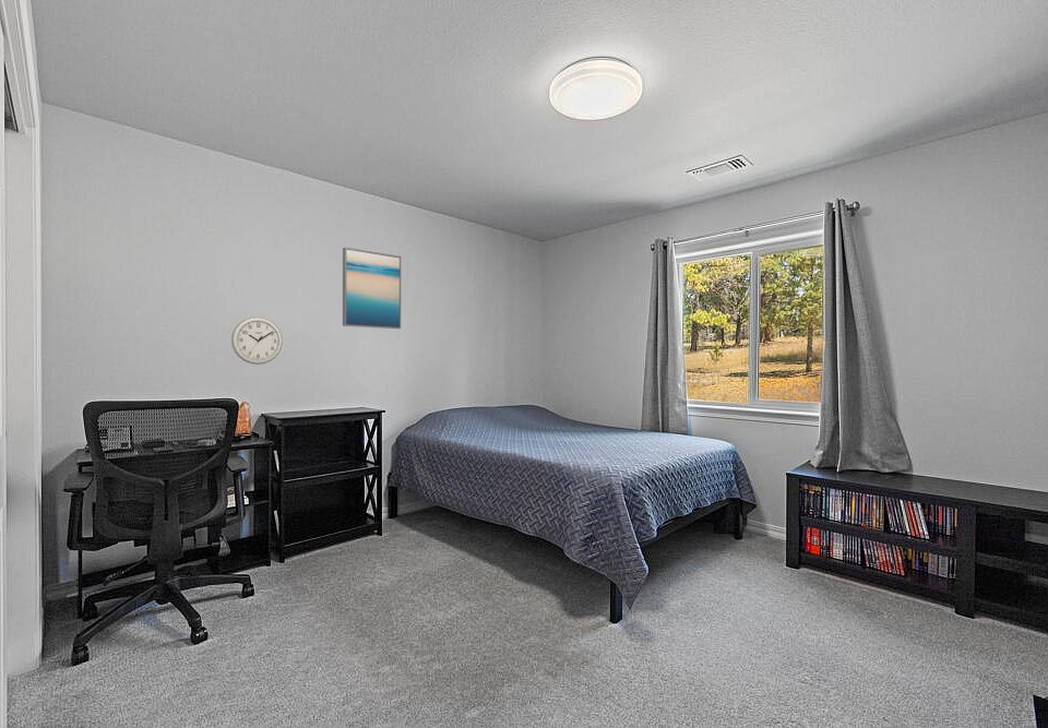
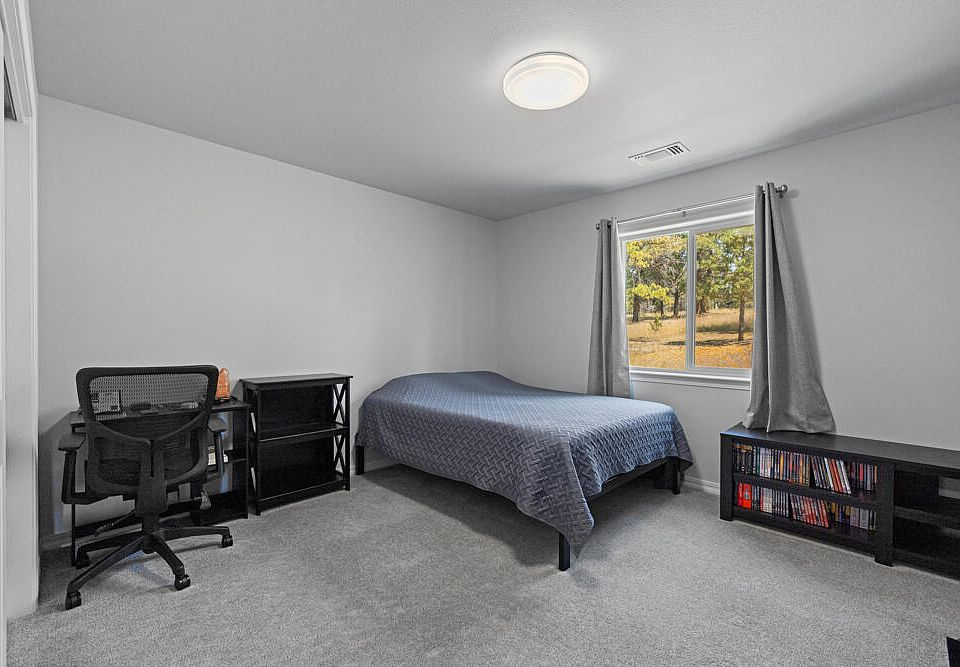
- wall art (372, 289)
- wall clock (258, 341)
